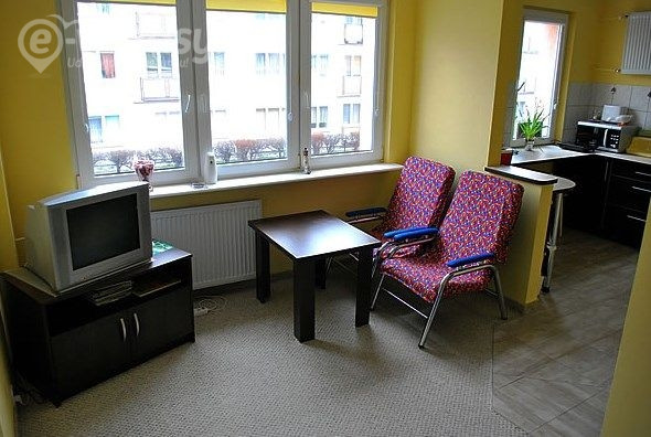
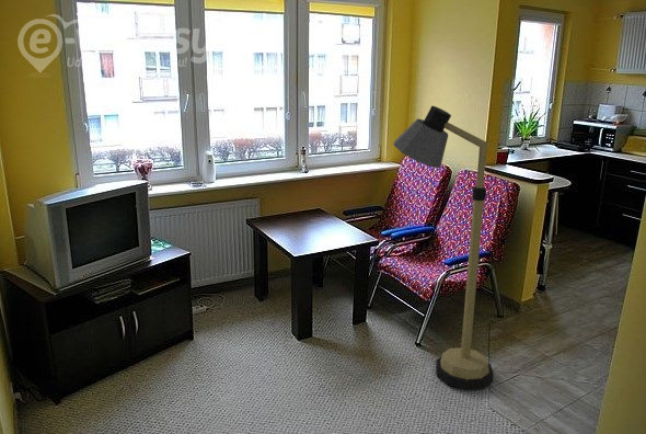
+ floor lamp (470, 244)
